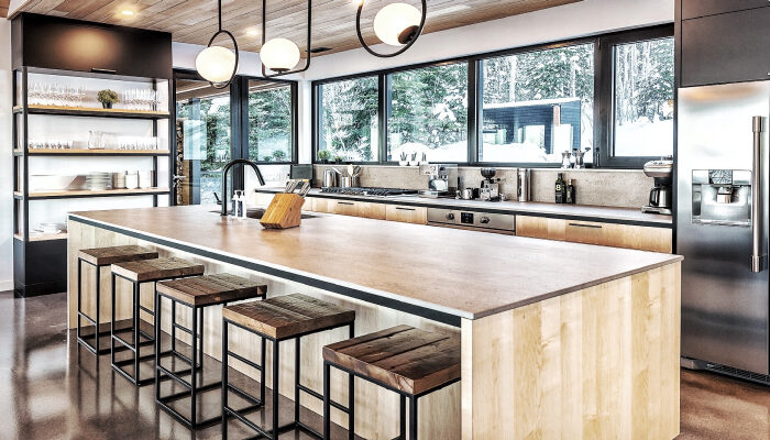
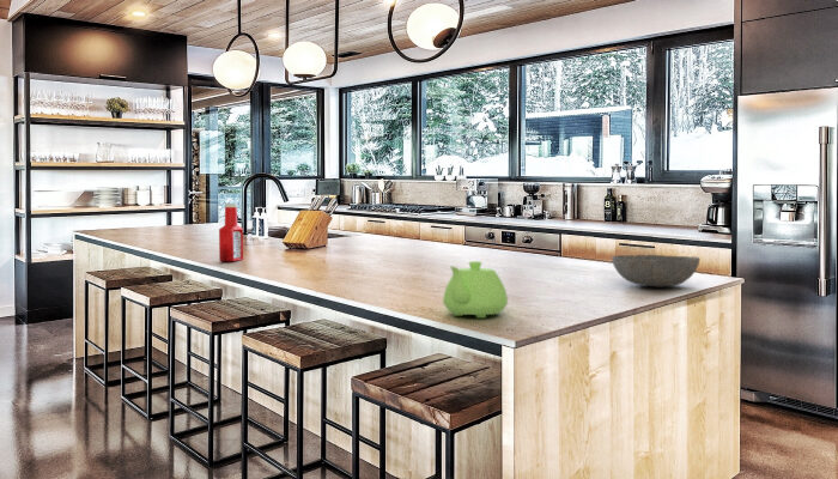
+ bowl (654, 271)
+ teapot (473, 287)
+ soap bottle (231, 231)
